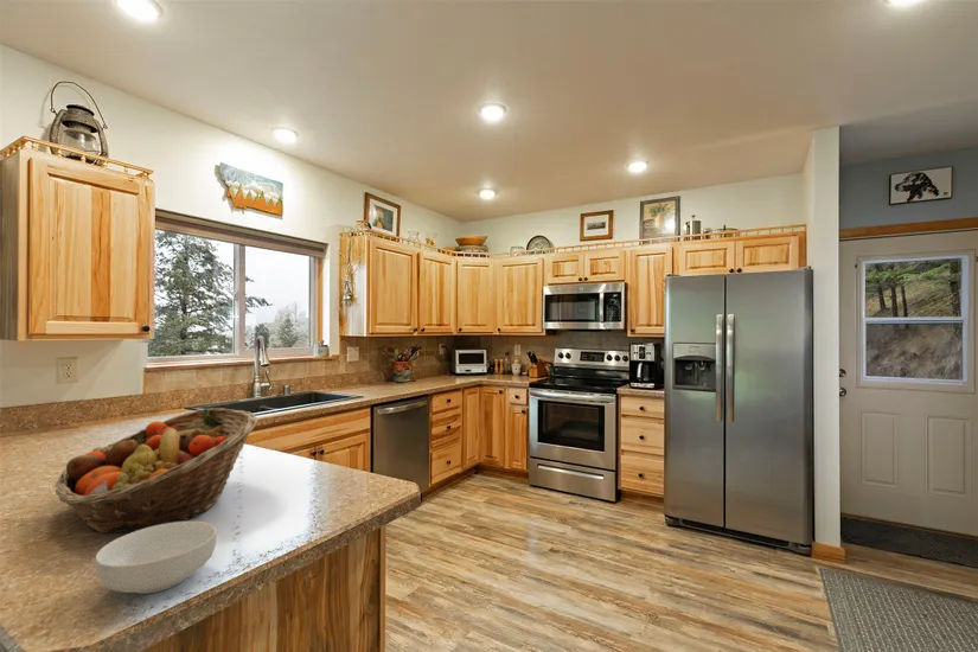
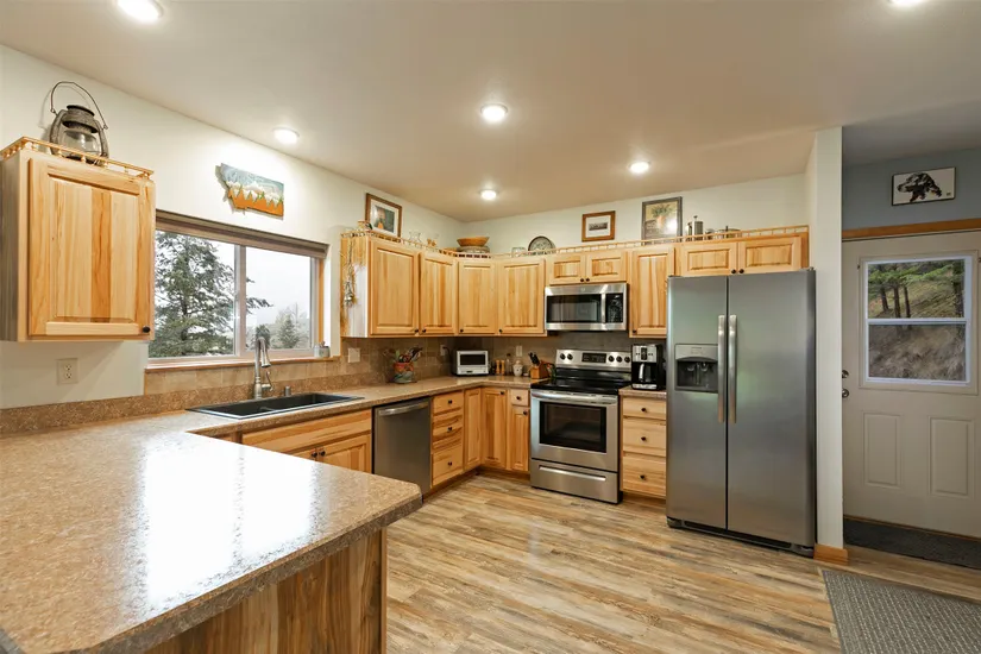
- cereal bowl (159, 560)
- fruit basket (164, 461)
